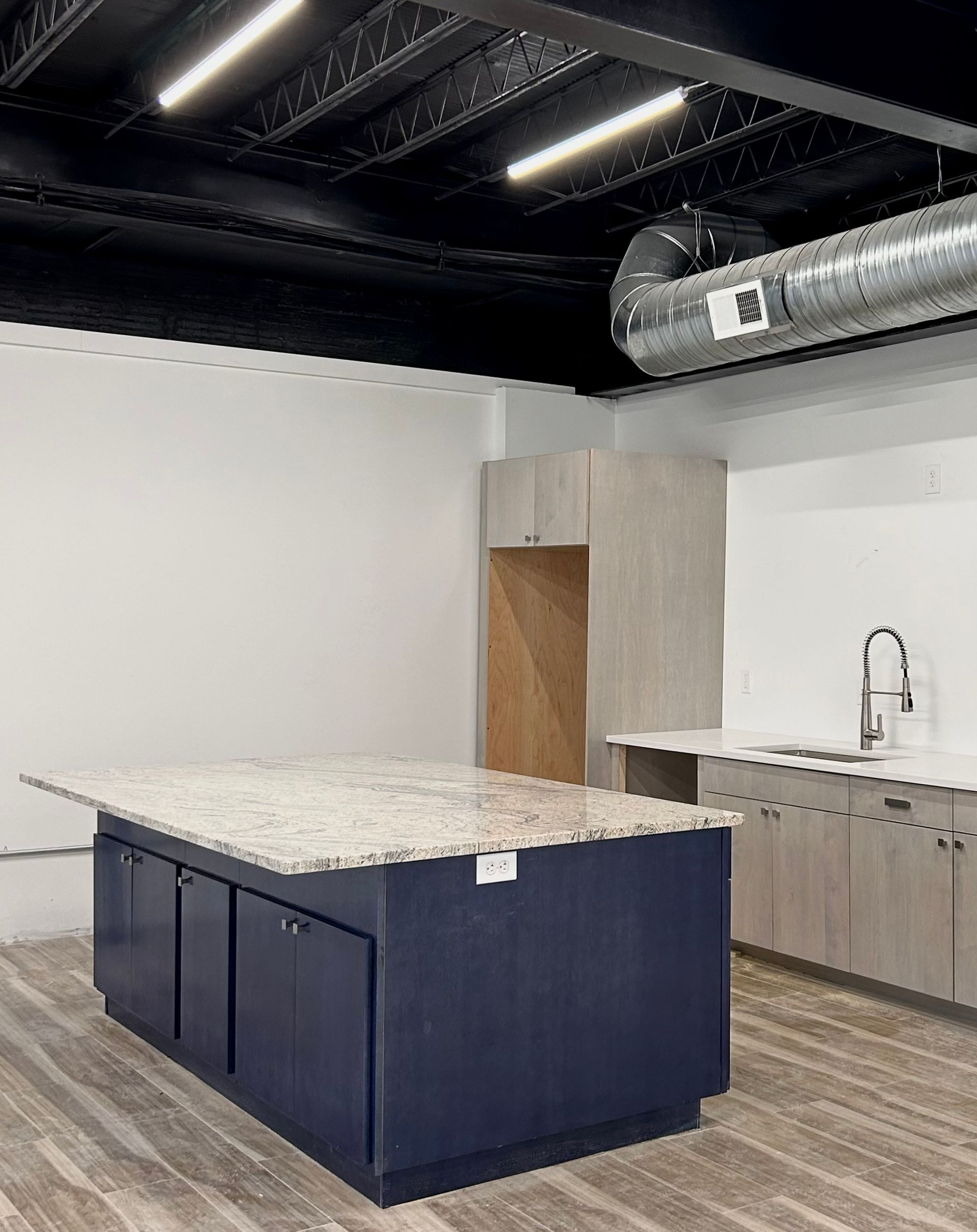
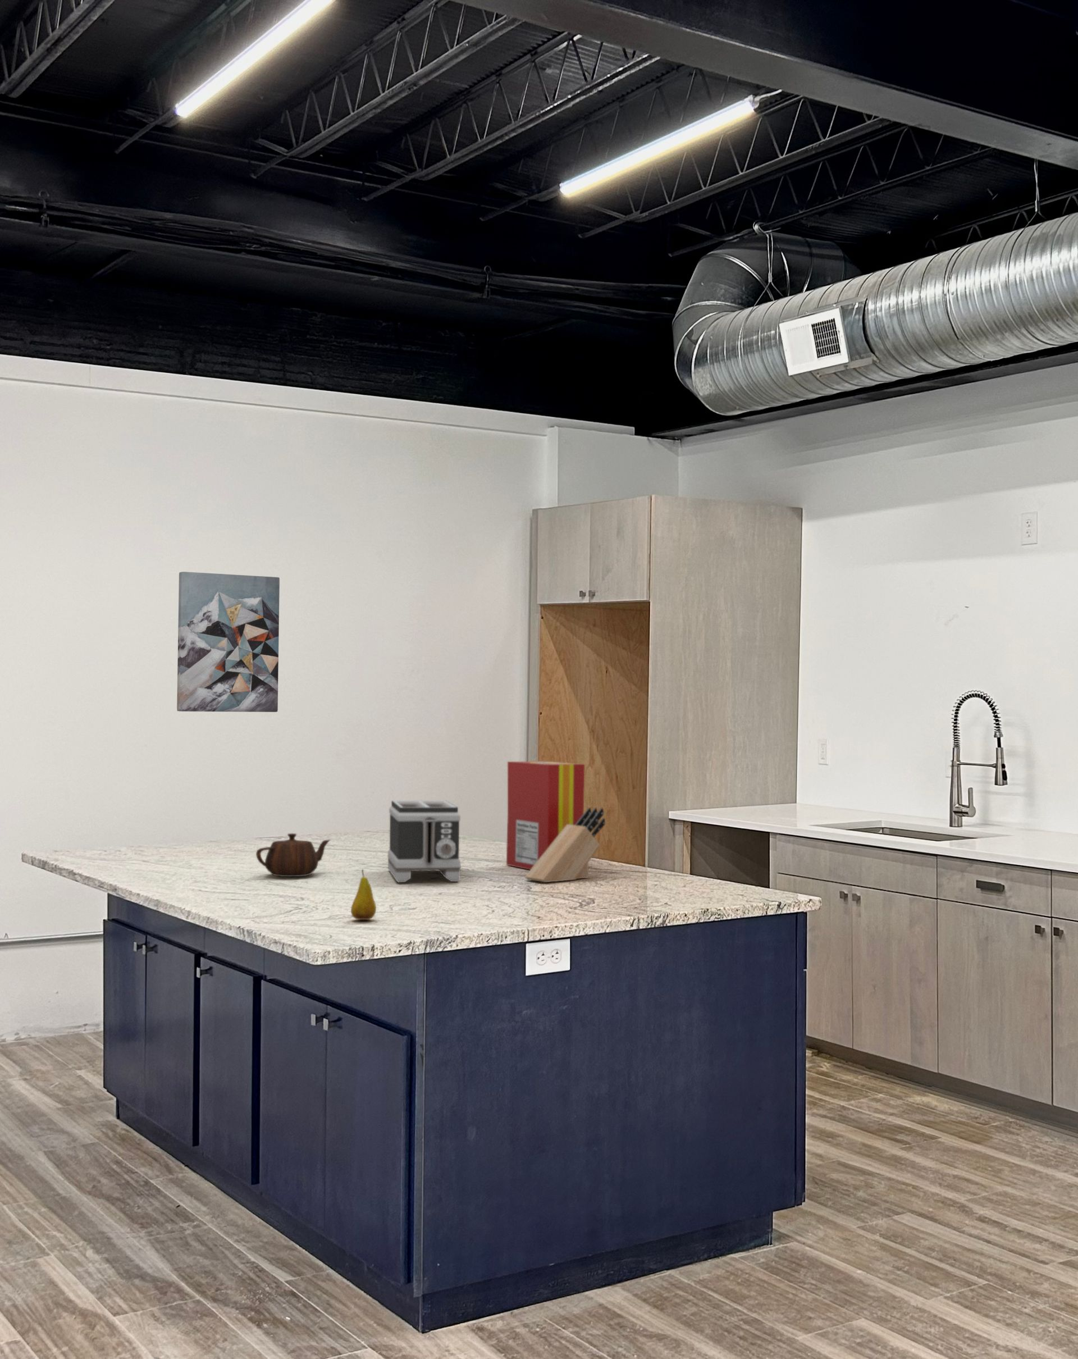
+ wall art (228, 643)
+ cereal box (545, 815)
+ fruit (364, 893)
+ toaster (424, 841)
+ teapot (295, 854)
+ knife block (568, 843)
